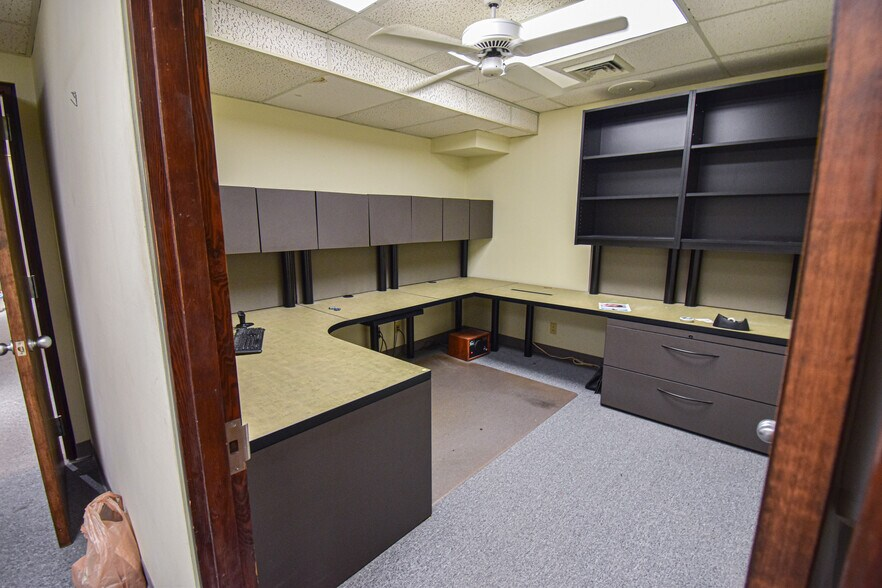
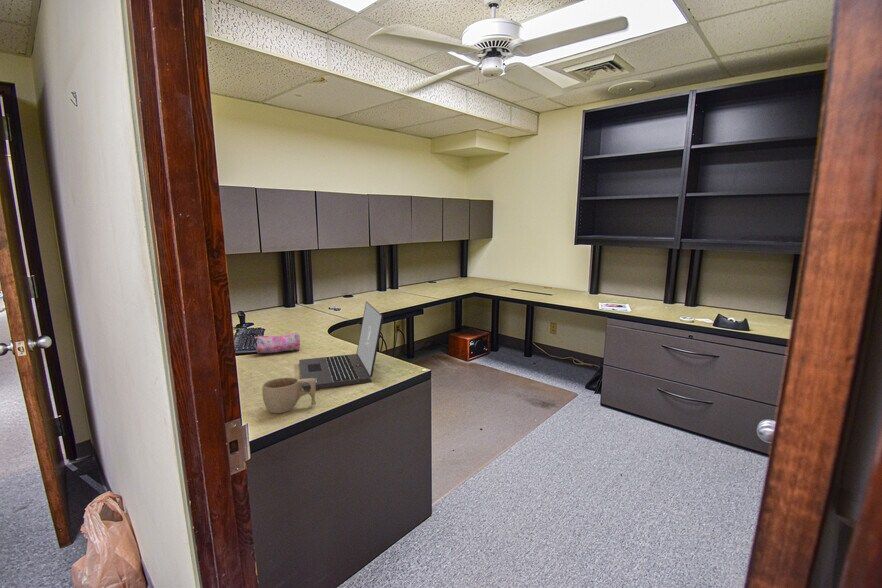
+ pencil case (277, 343)
+ cup (289, 395)
+ laptop (341, 355)
